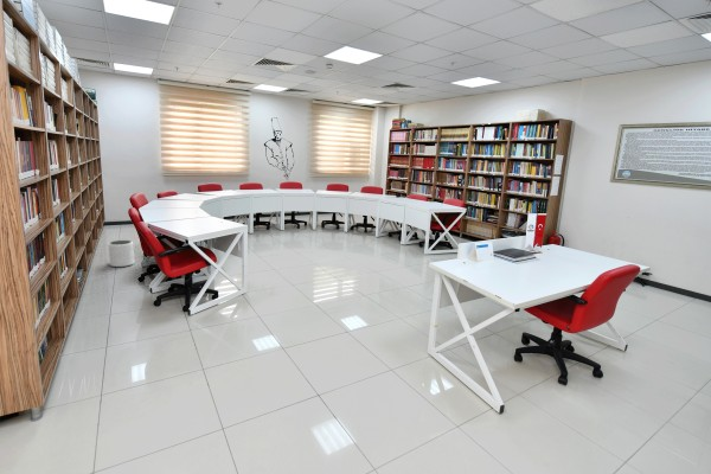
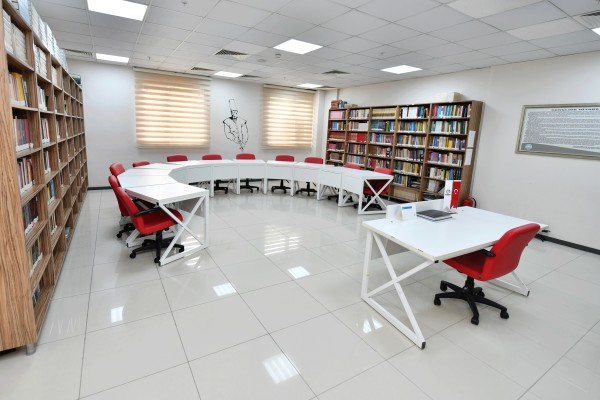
- plant pot (121, 252)
